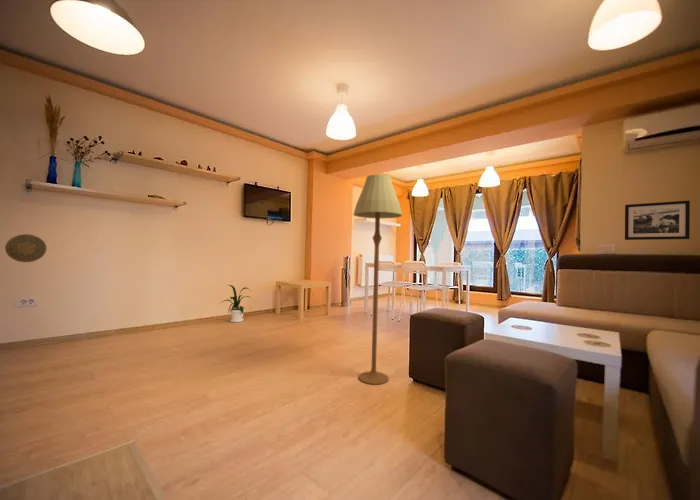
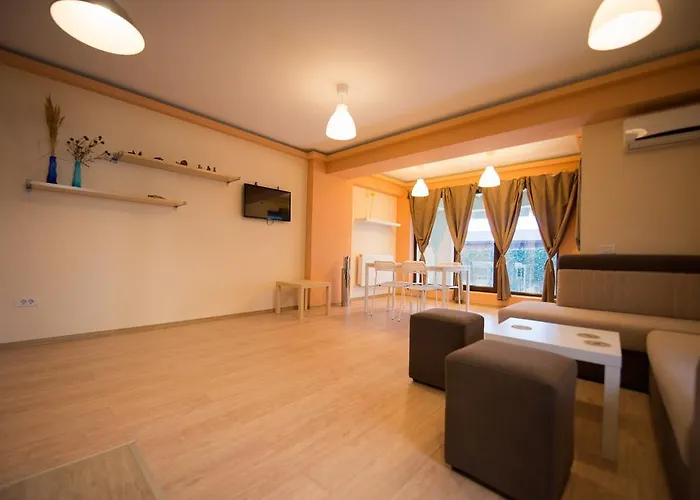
- floor lamp (376, 277)
- decorative plate (26, 248)
- house plant (236, 302)
- picture frame (655, 221)
